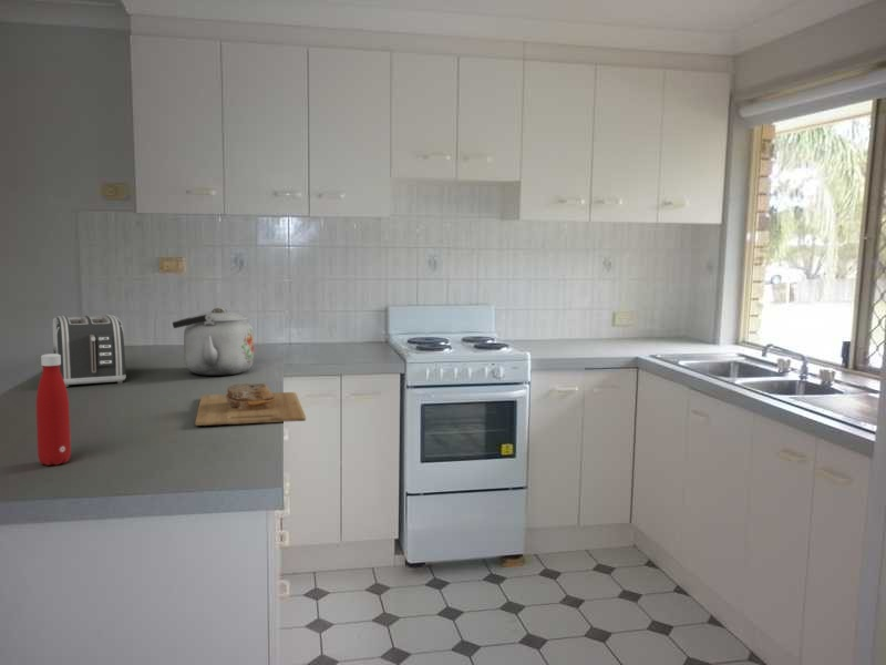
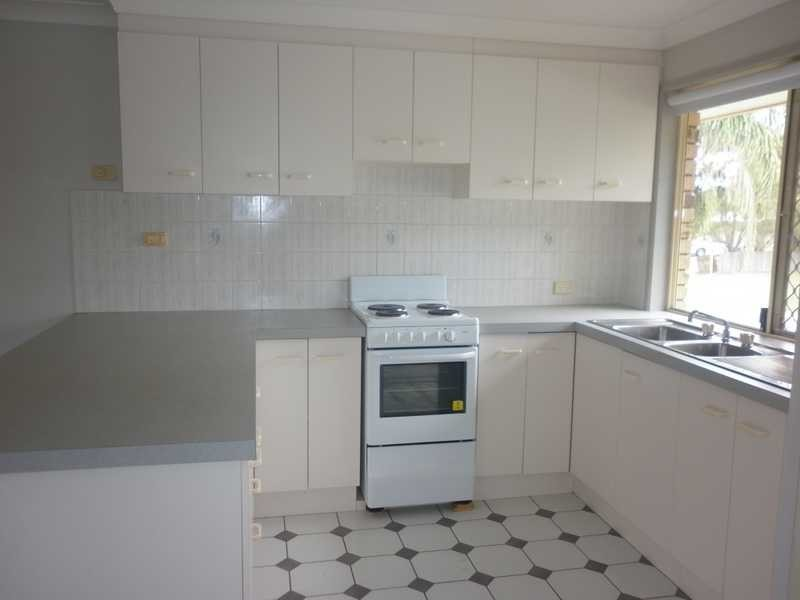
- cutting board (250, 396)
- kettle (215, 340)
- toaster (87, 346)
- bottle (52, 408)
